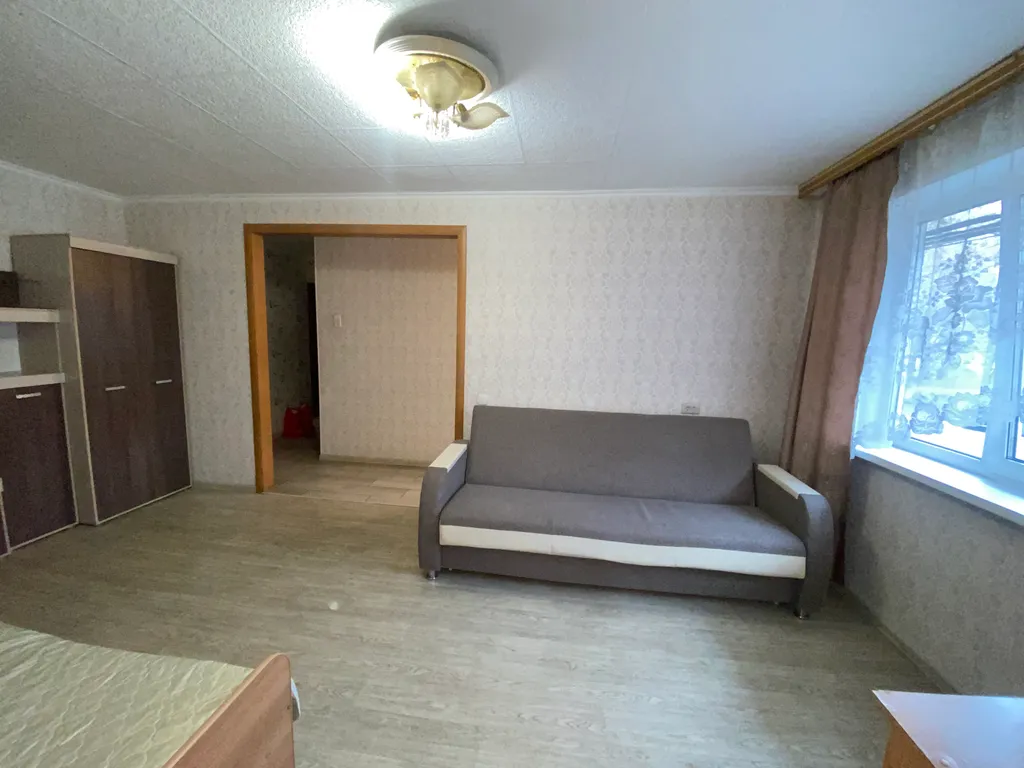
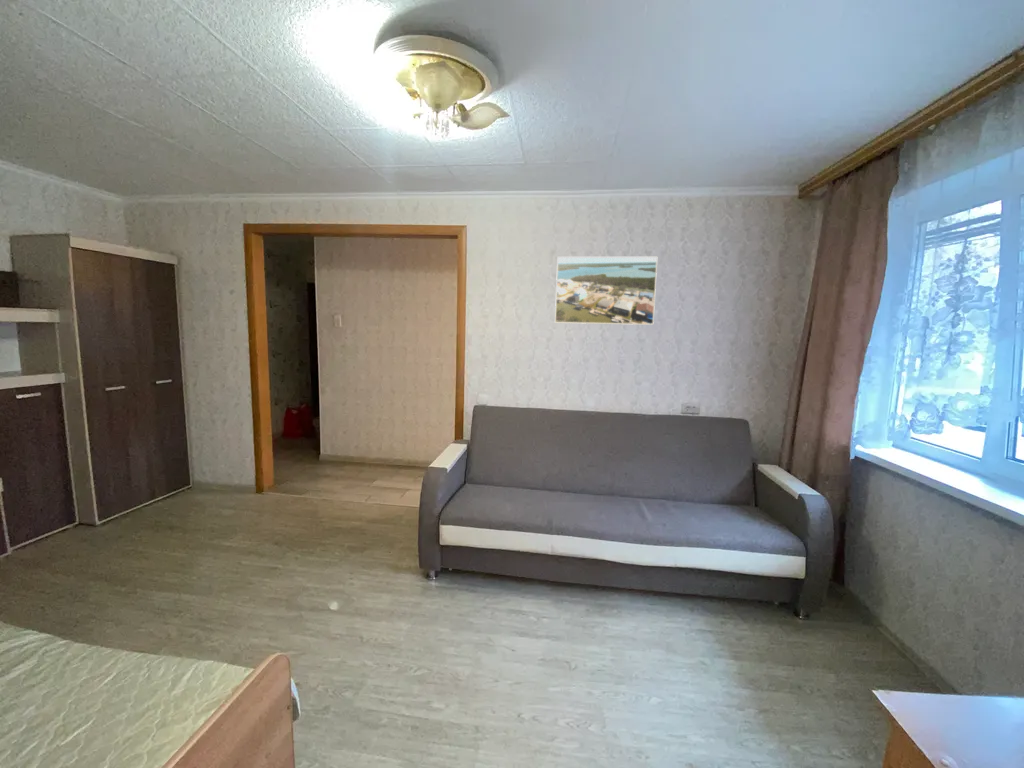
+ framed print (604, 290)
